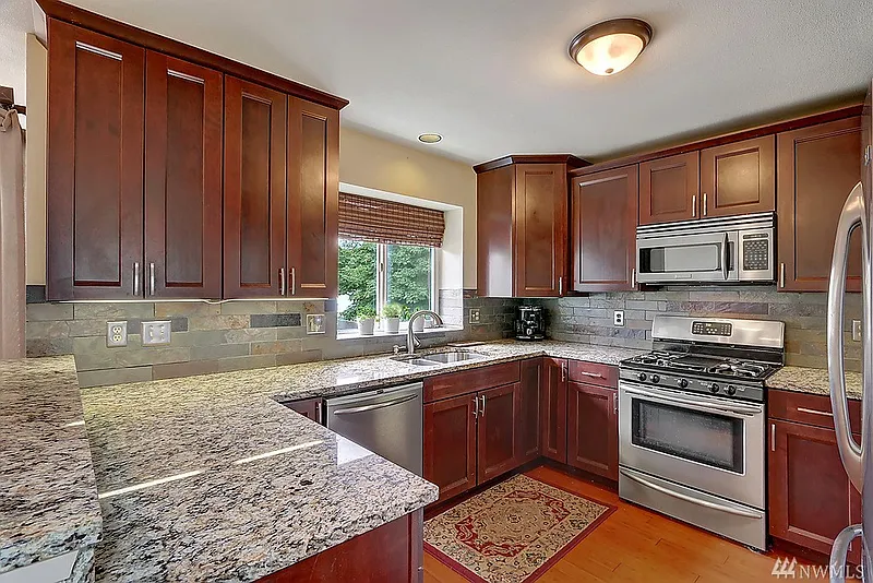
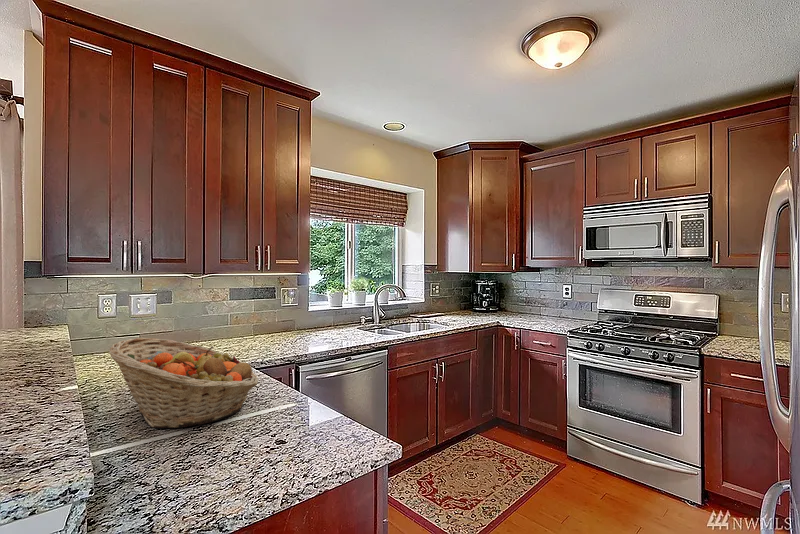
+ fruit basket (188, 373)
